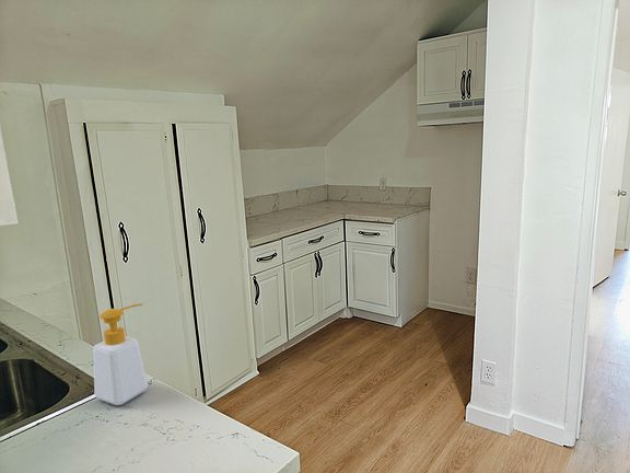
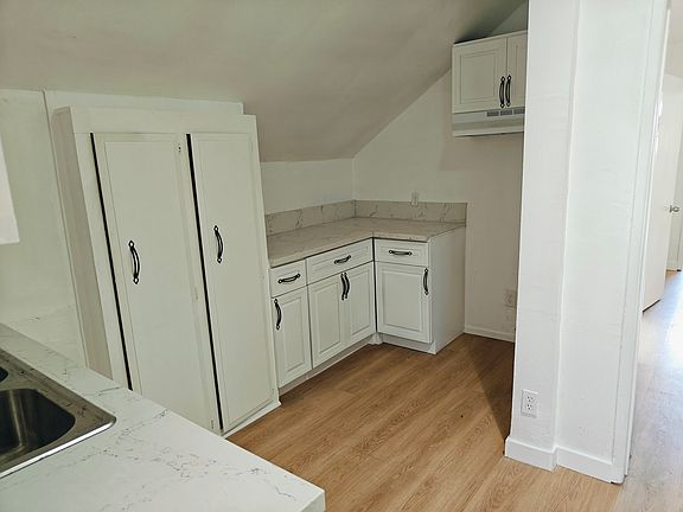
- soap bottle (124, 349)
